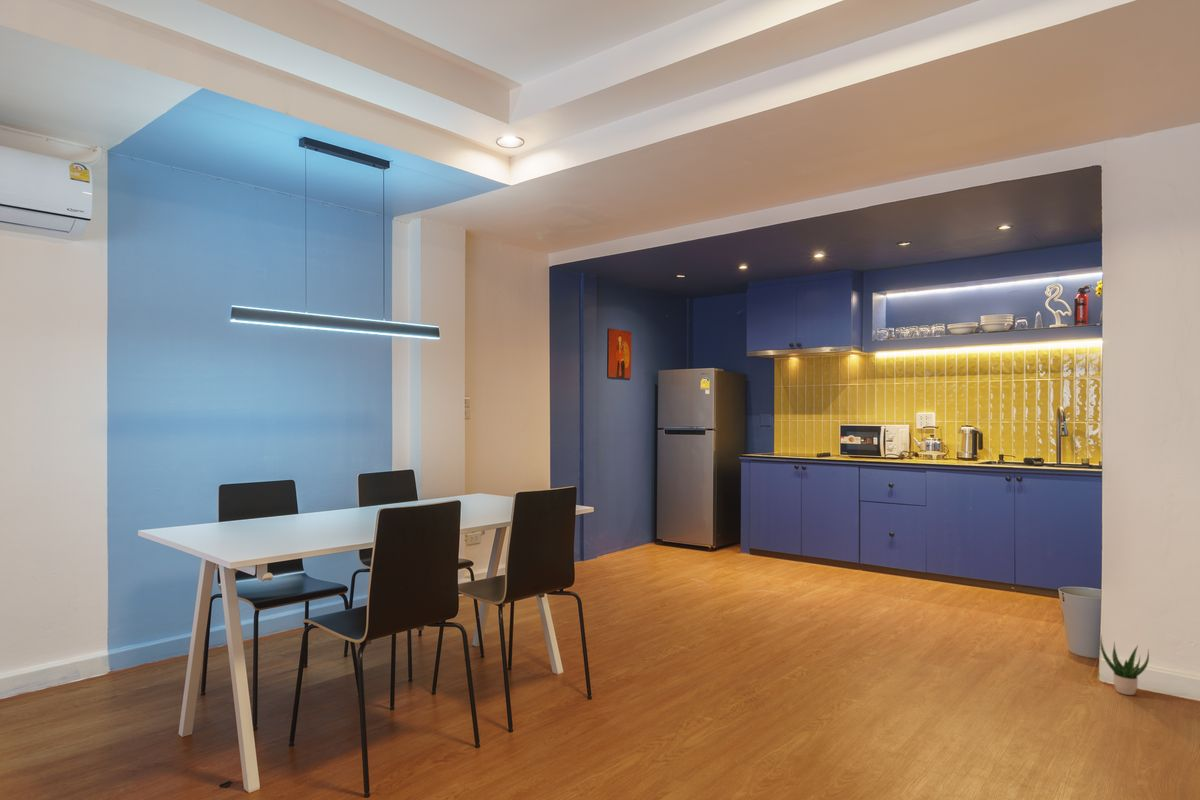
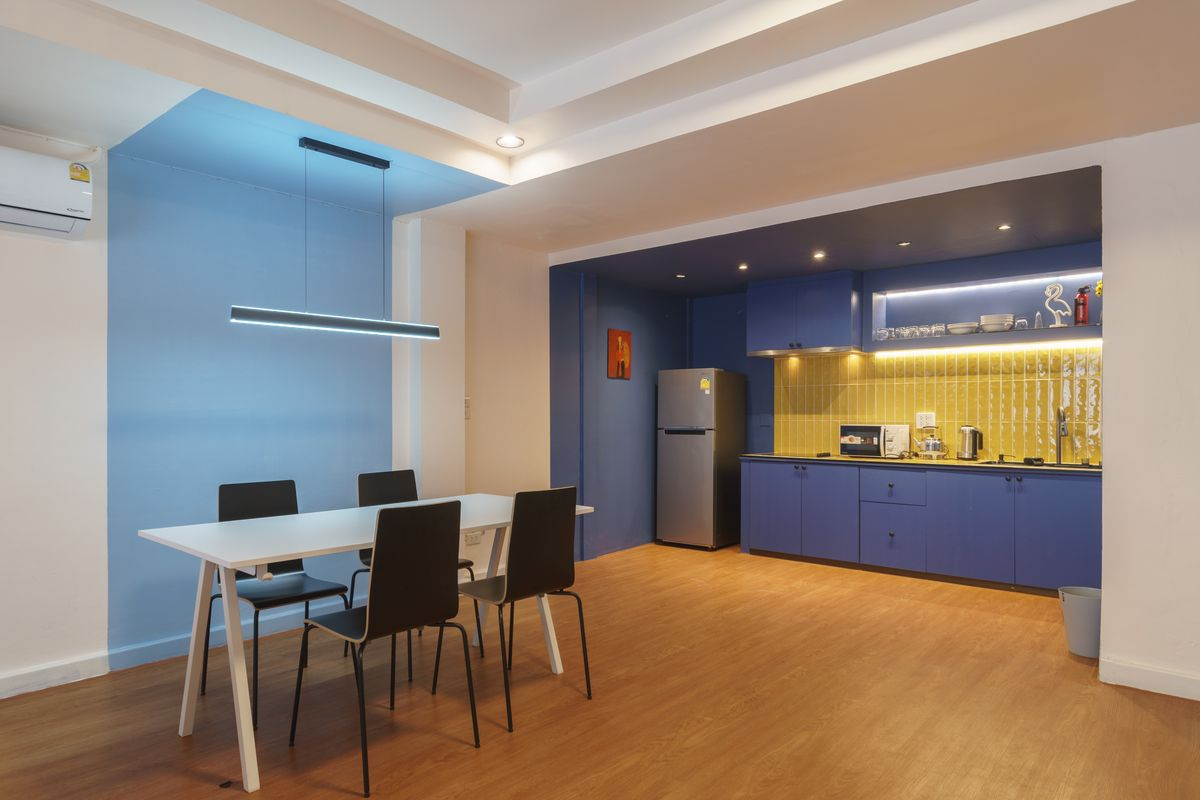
- potted plant (1124, 665)
